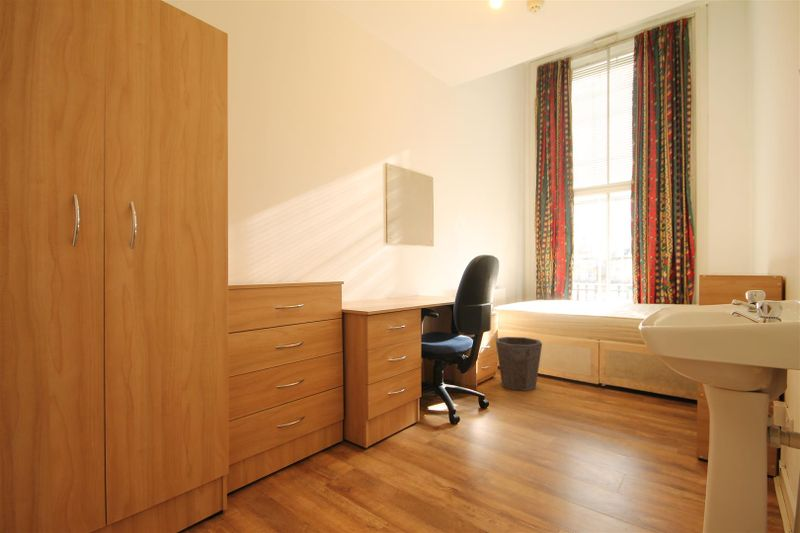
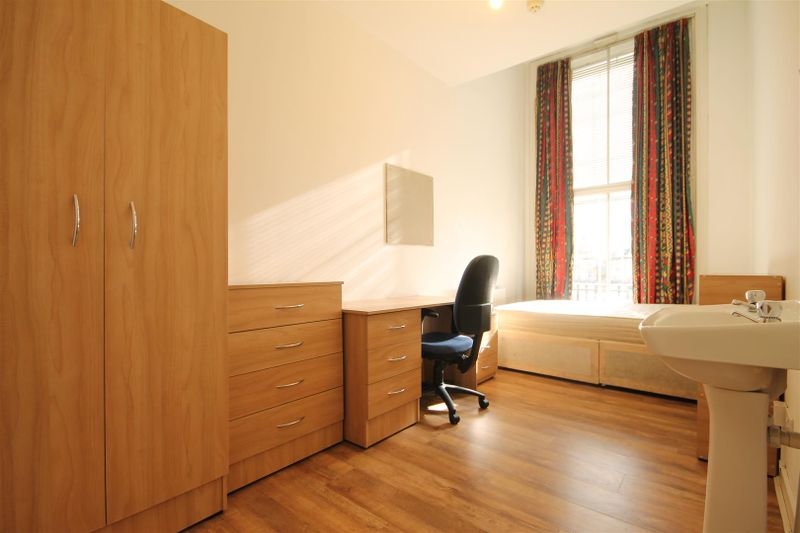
- waste bin (518, 363)
